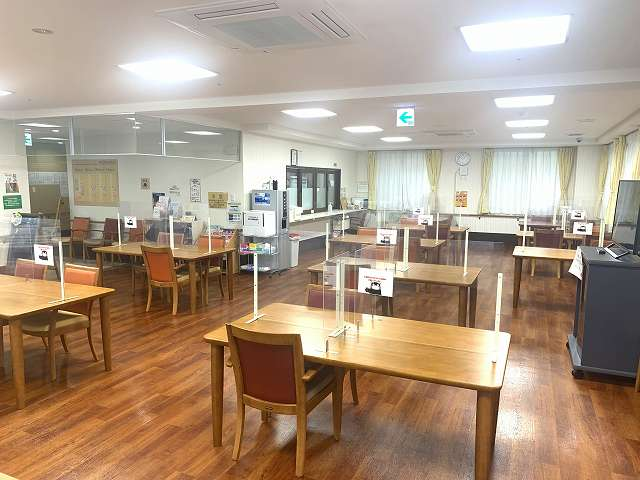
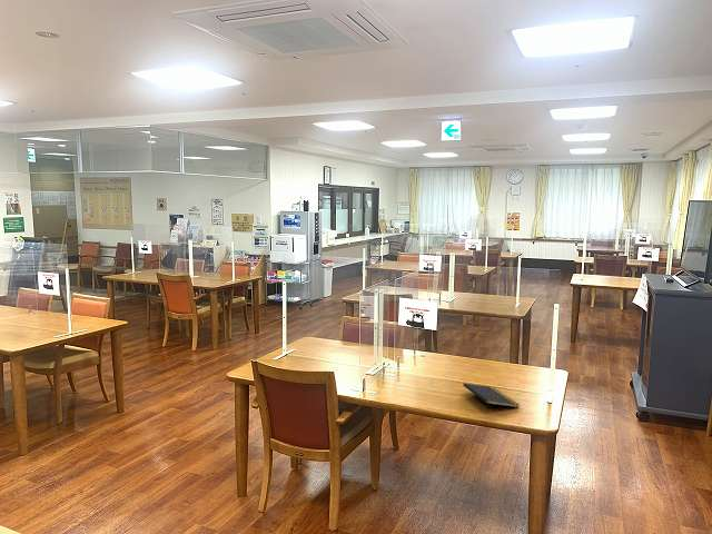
+ notepad (490, 395)
